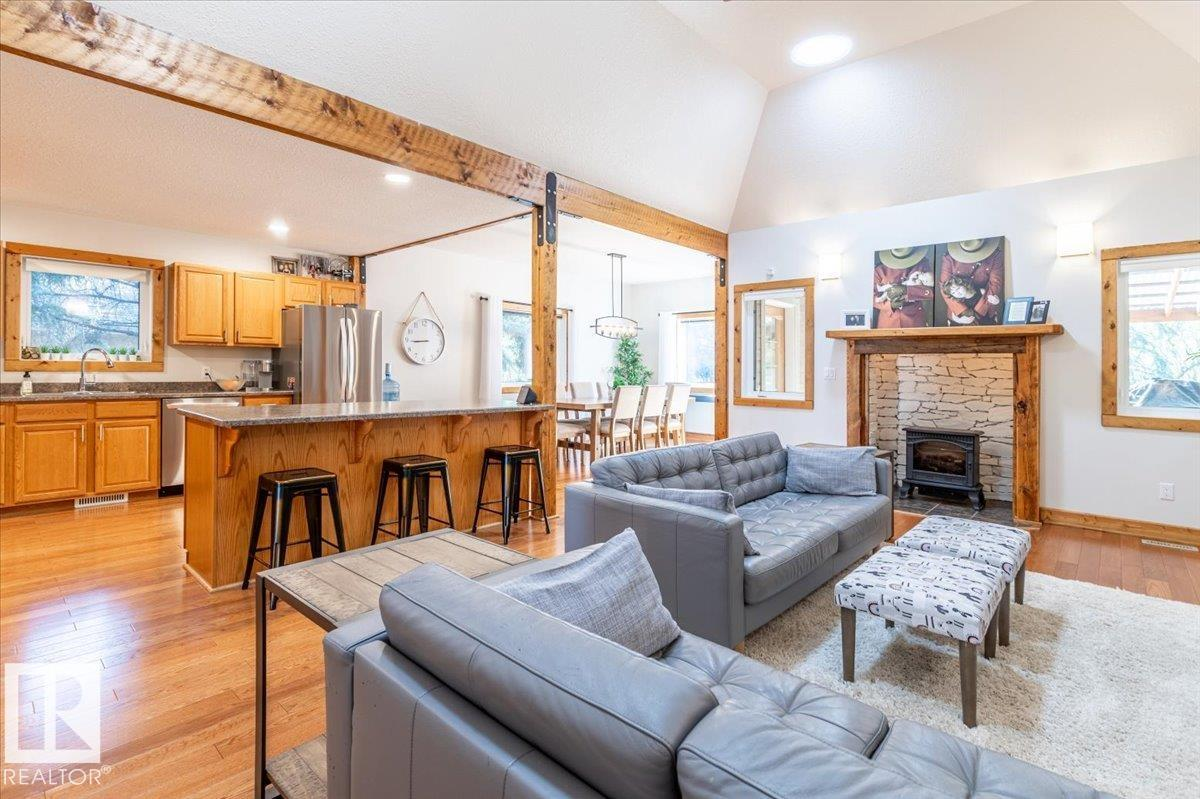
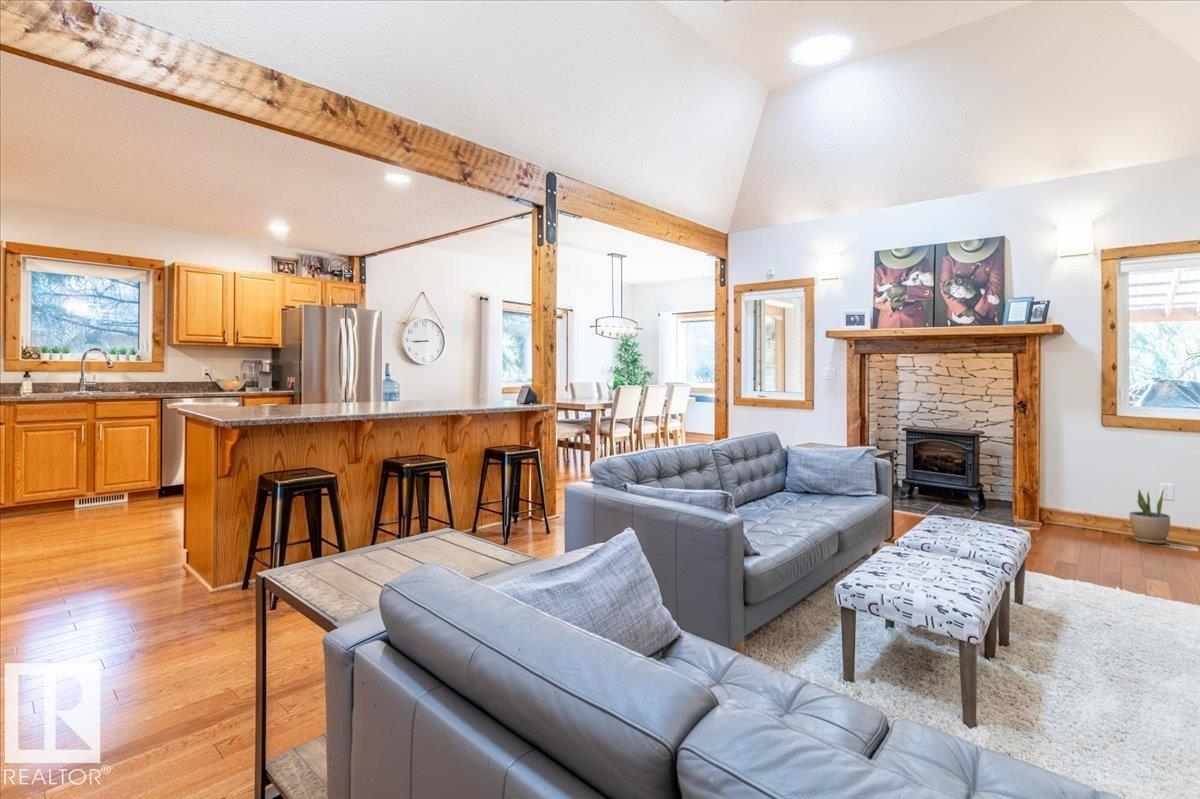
+ potted plant (1149, 513)
